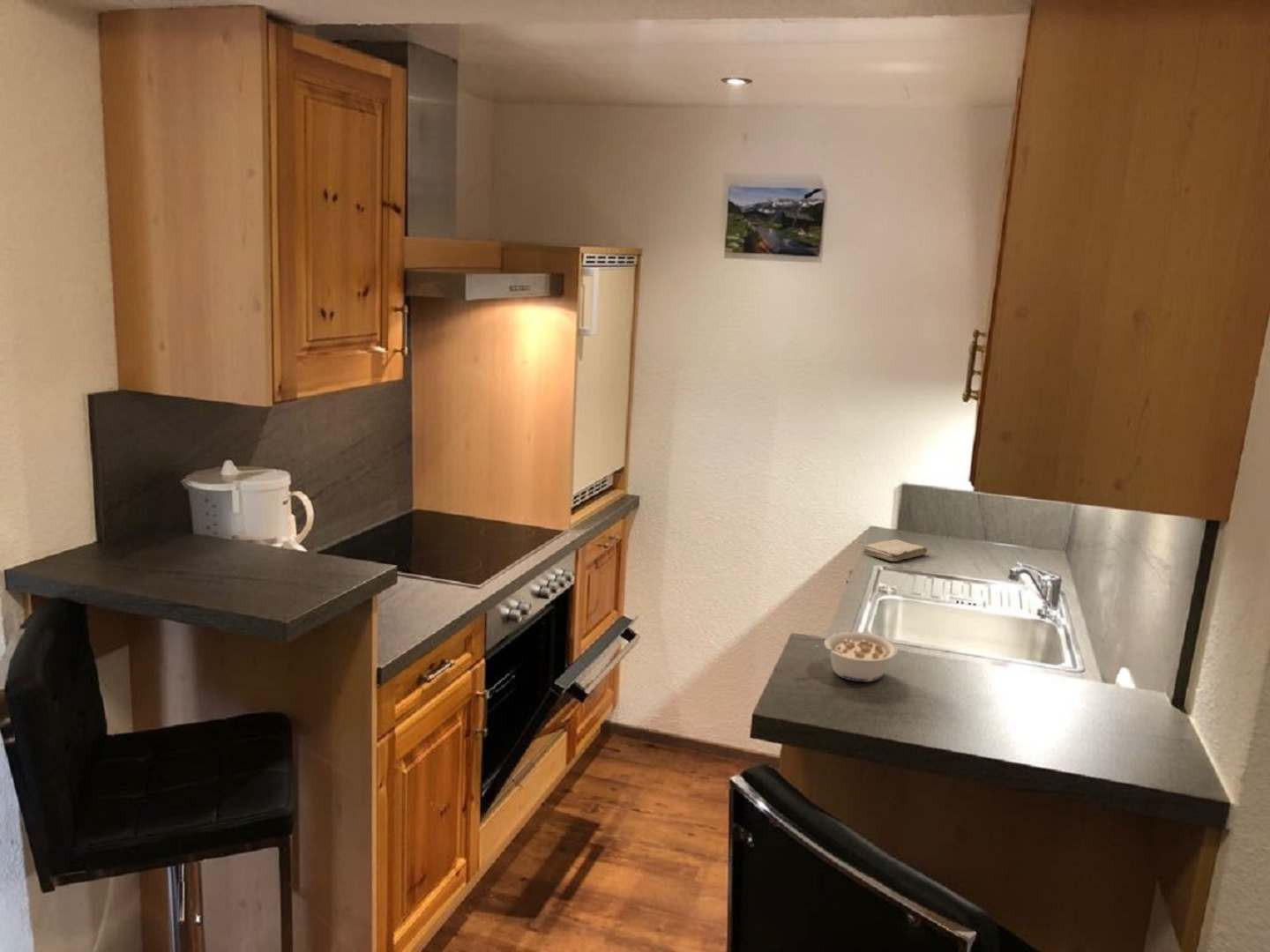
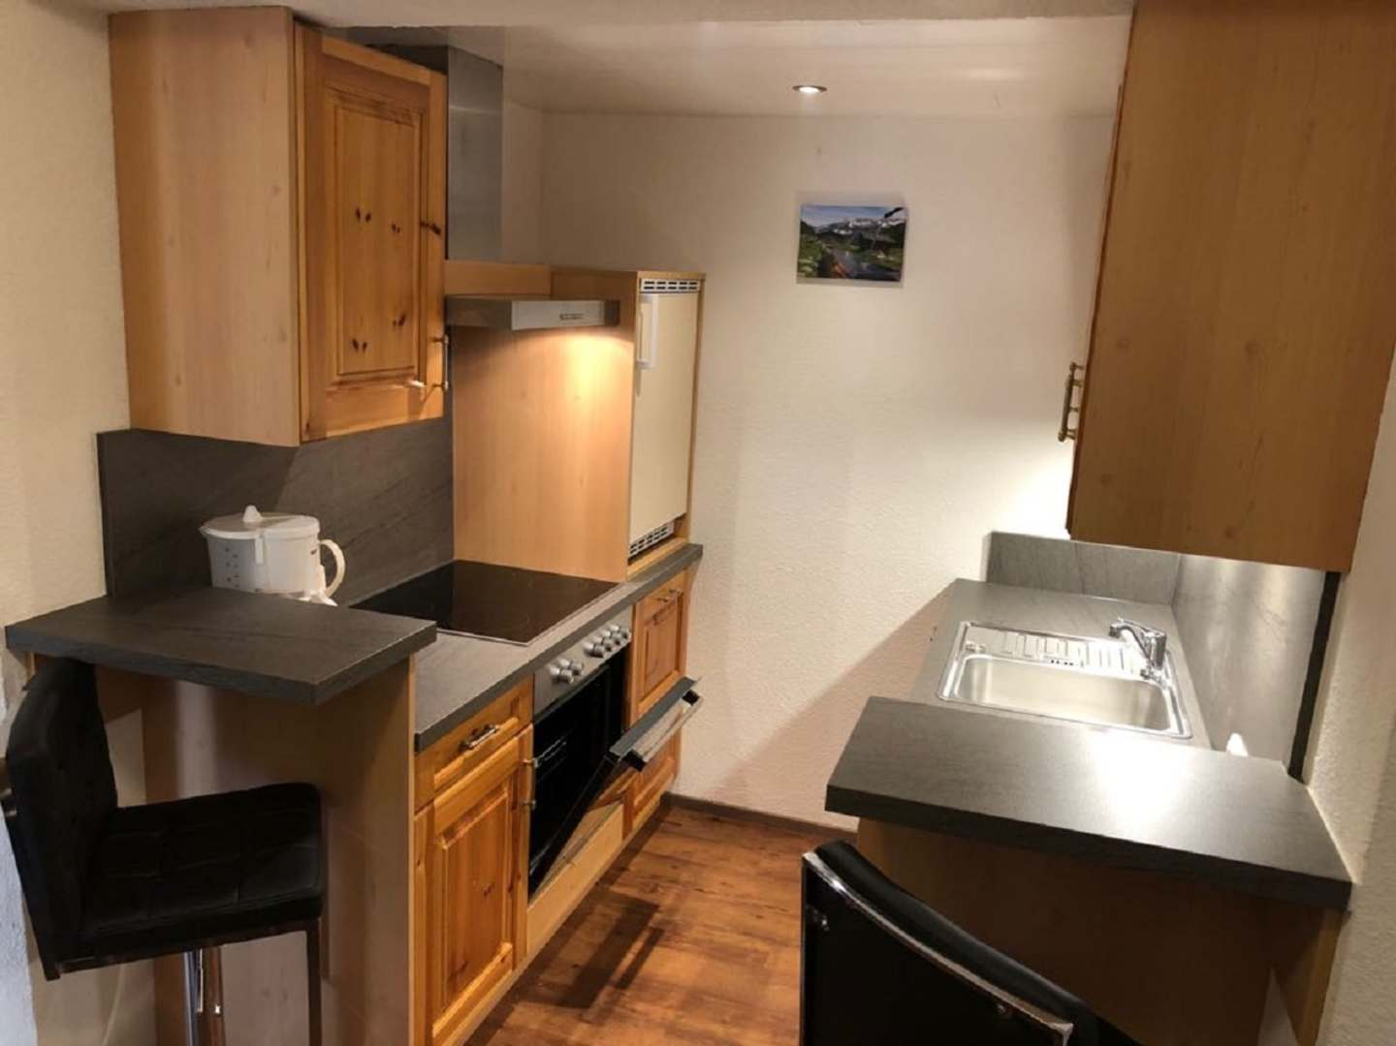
- legume (858, 657)
- washcloth (894, 549)
